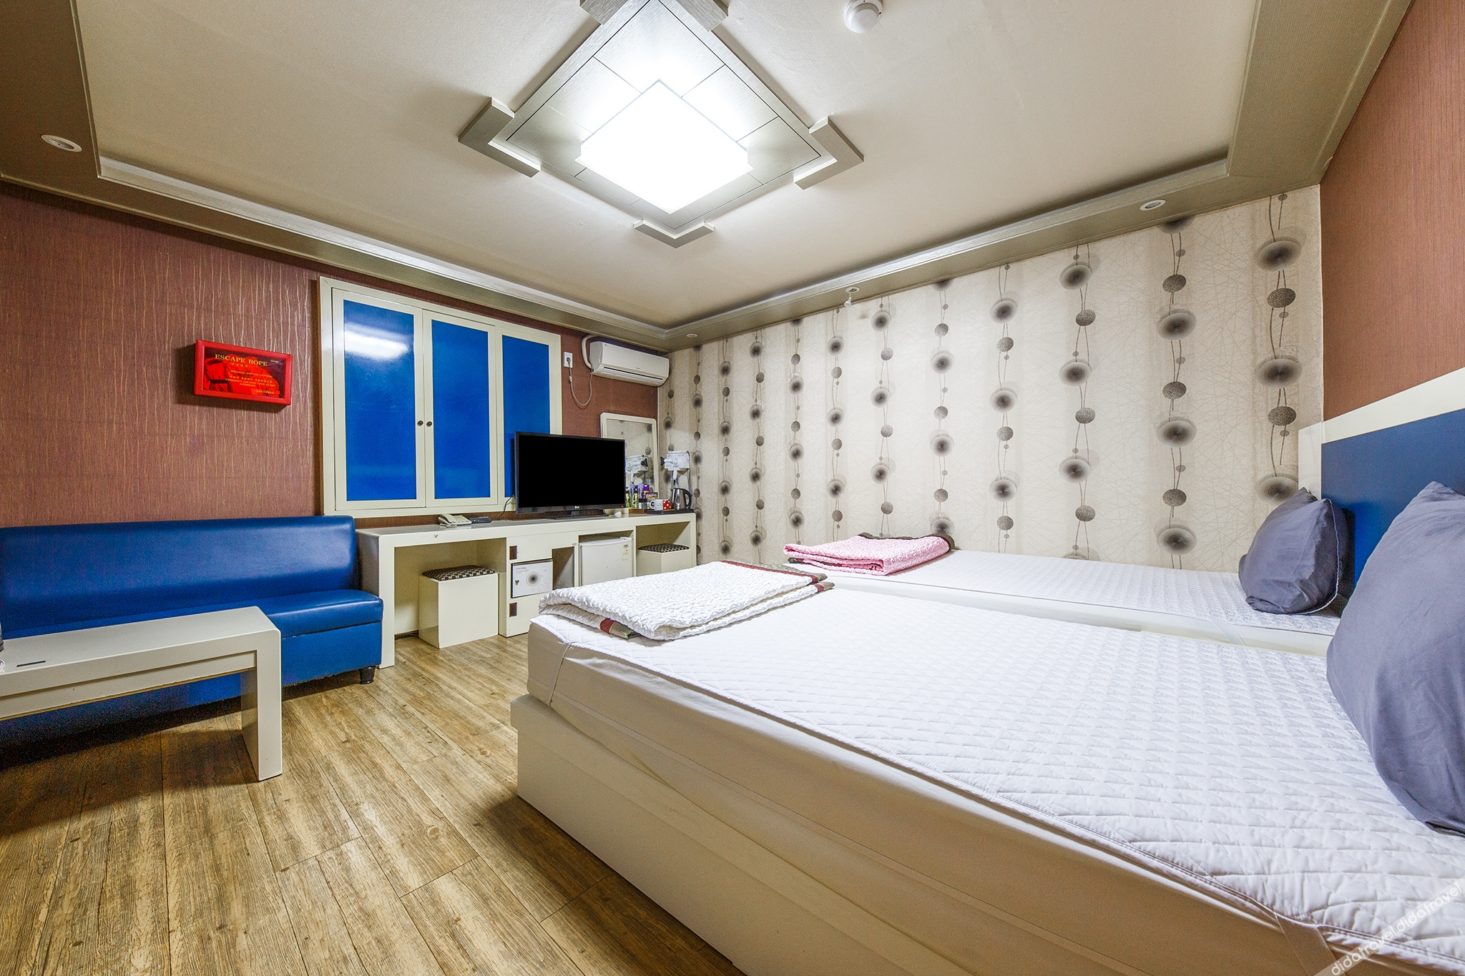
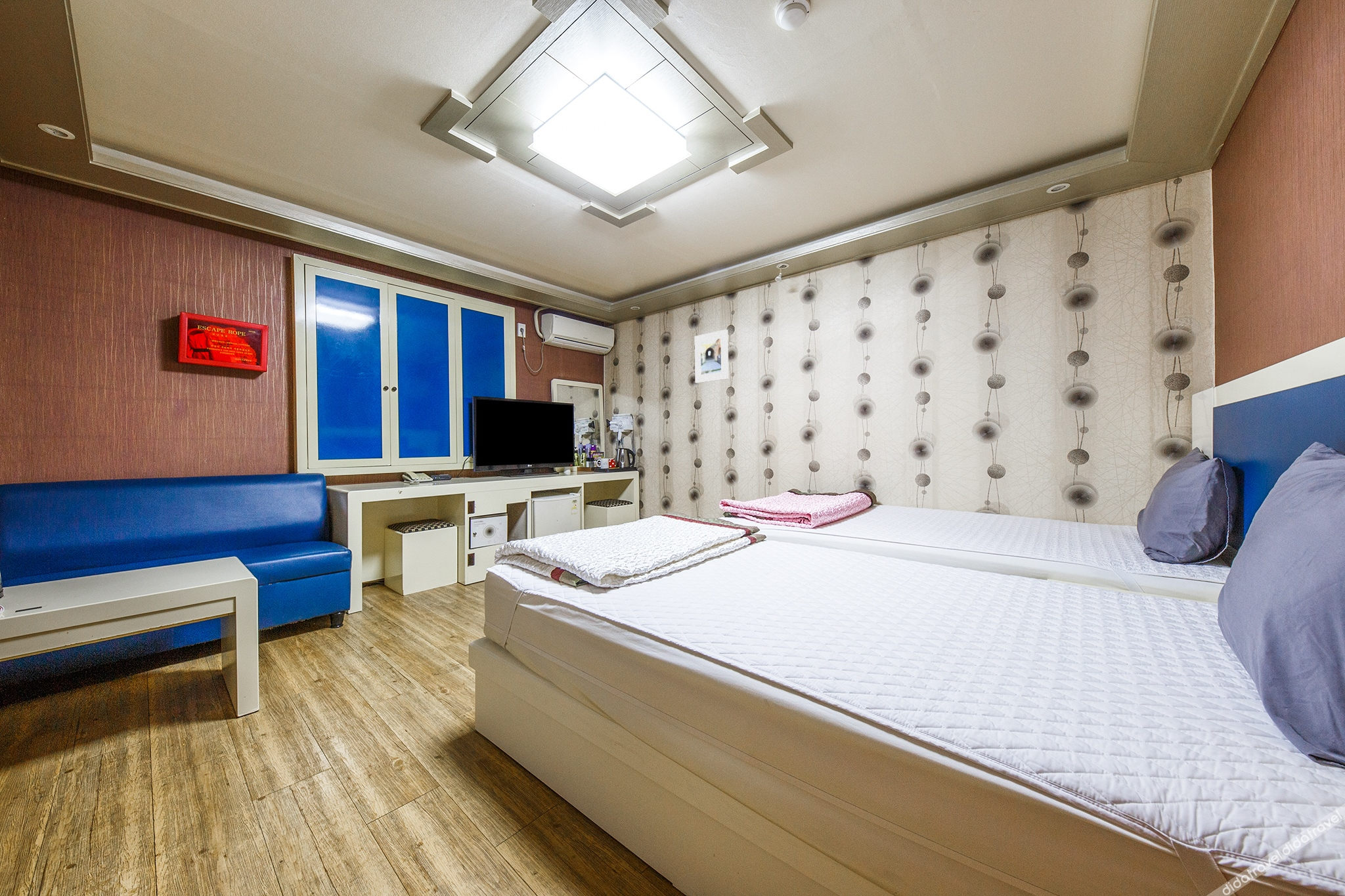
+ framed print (711, 356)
